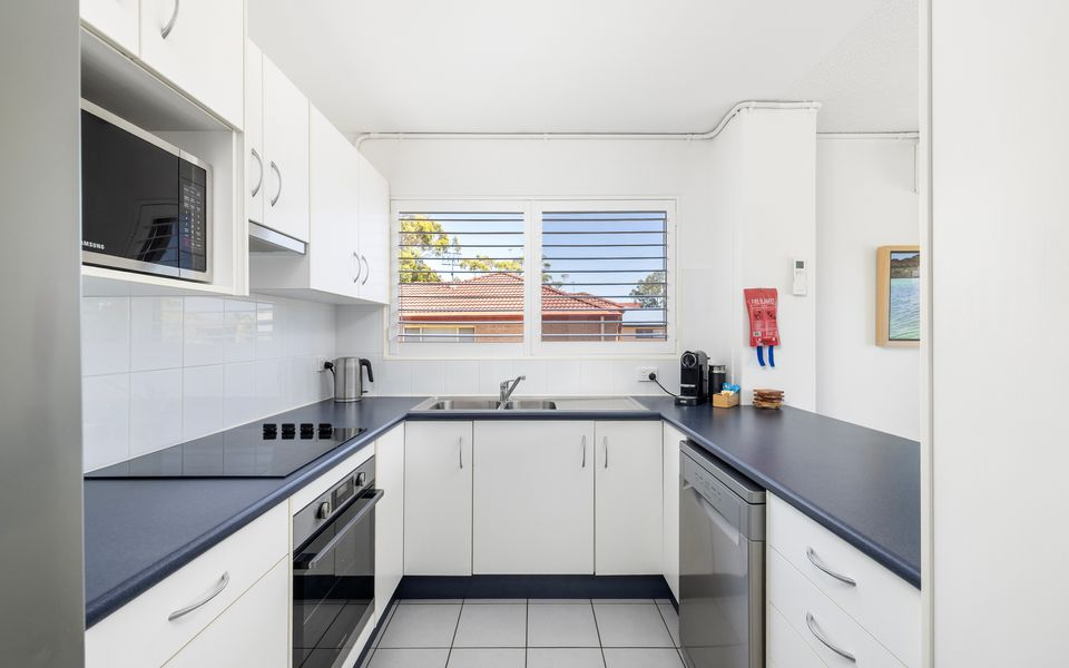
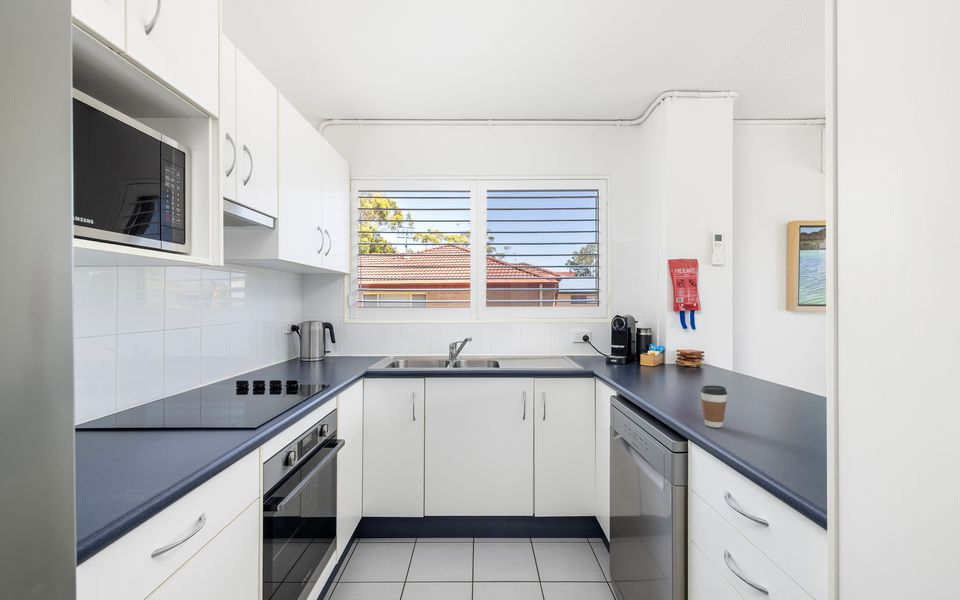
+ coffee cup (713, 406)
